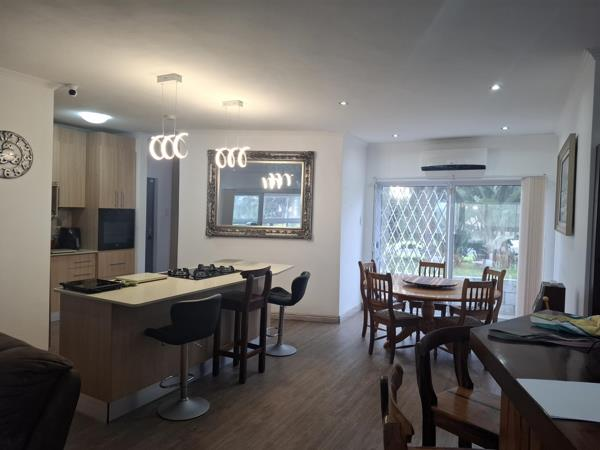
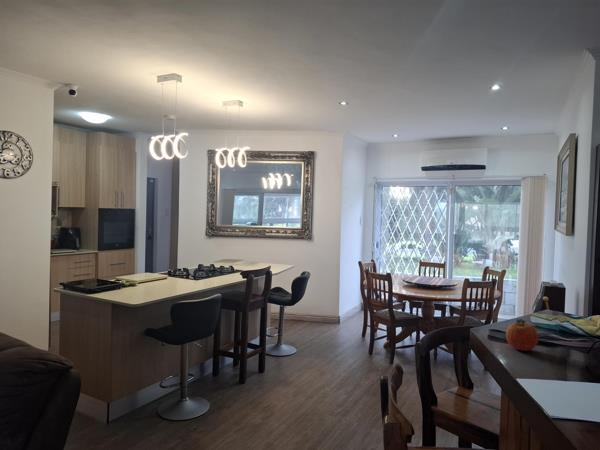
+ fruit (522, 333)
